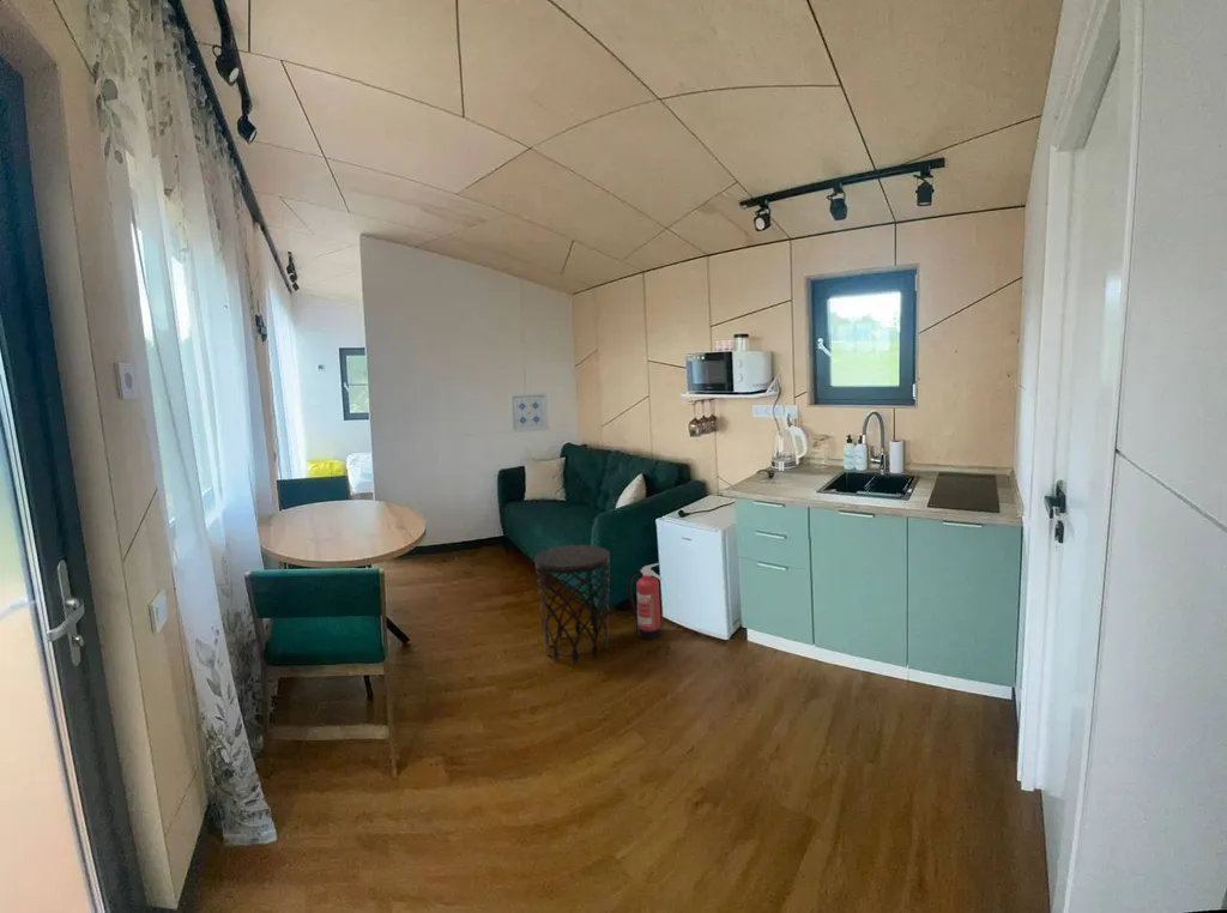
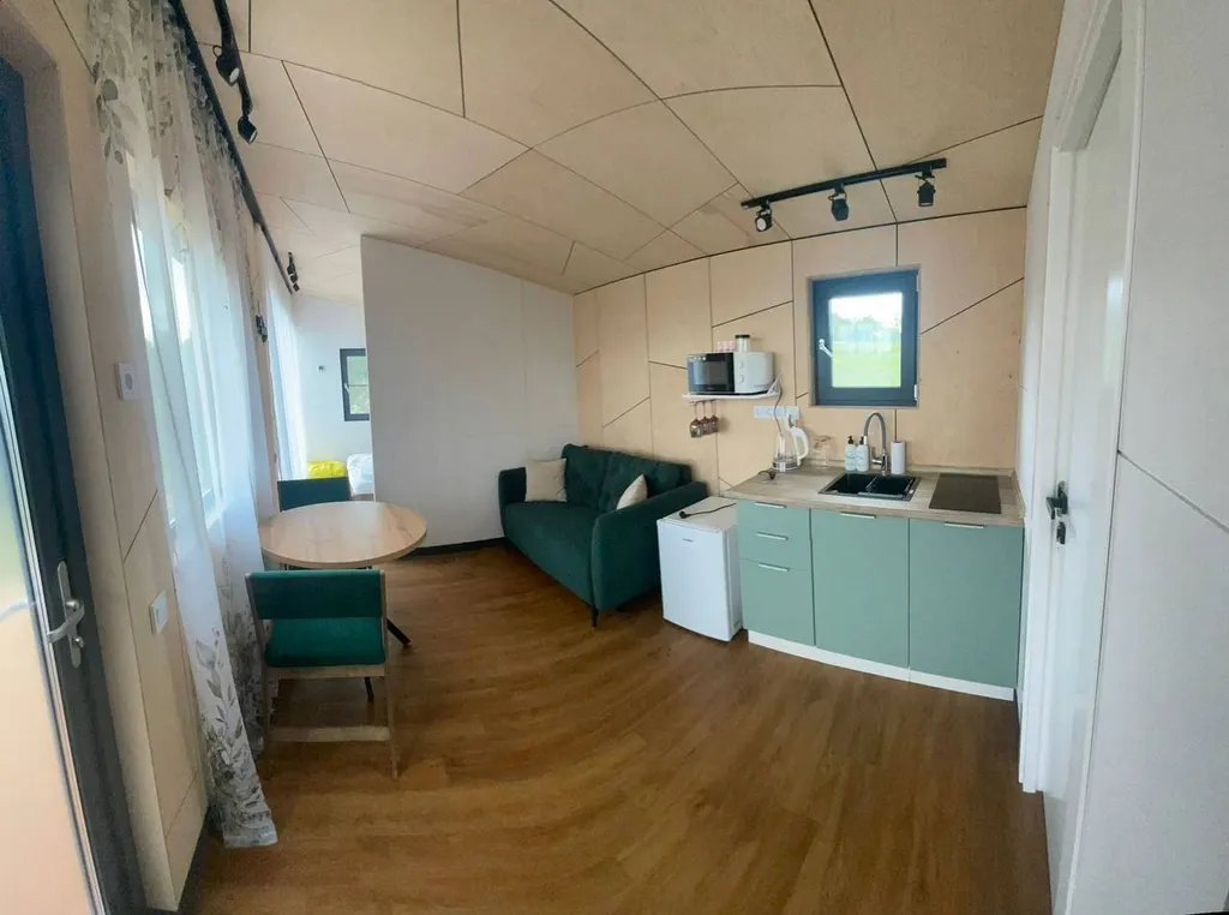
- fire extinguisher (645, 597)
- wall art (528, 412)
- side table (575, 601)
